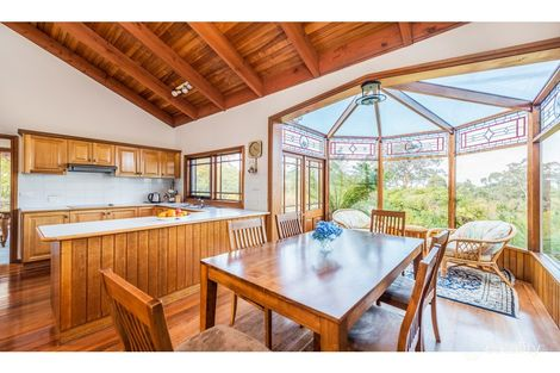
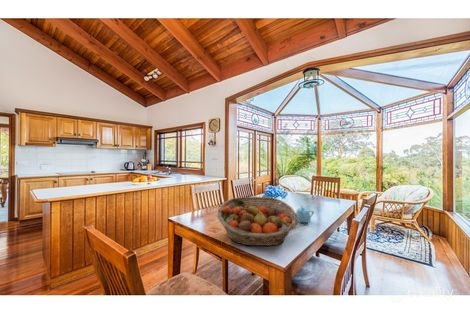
+ fruit basket (256, 218)
+ teapot (304, 214)
